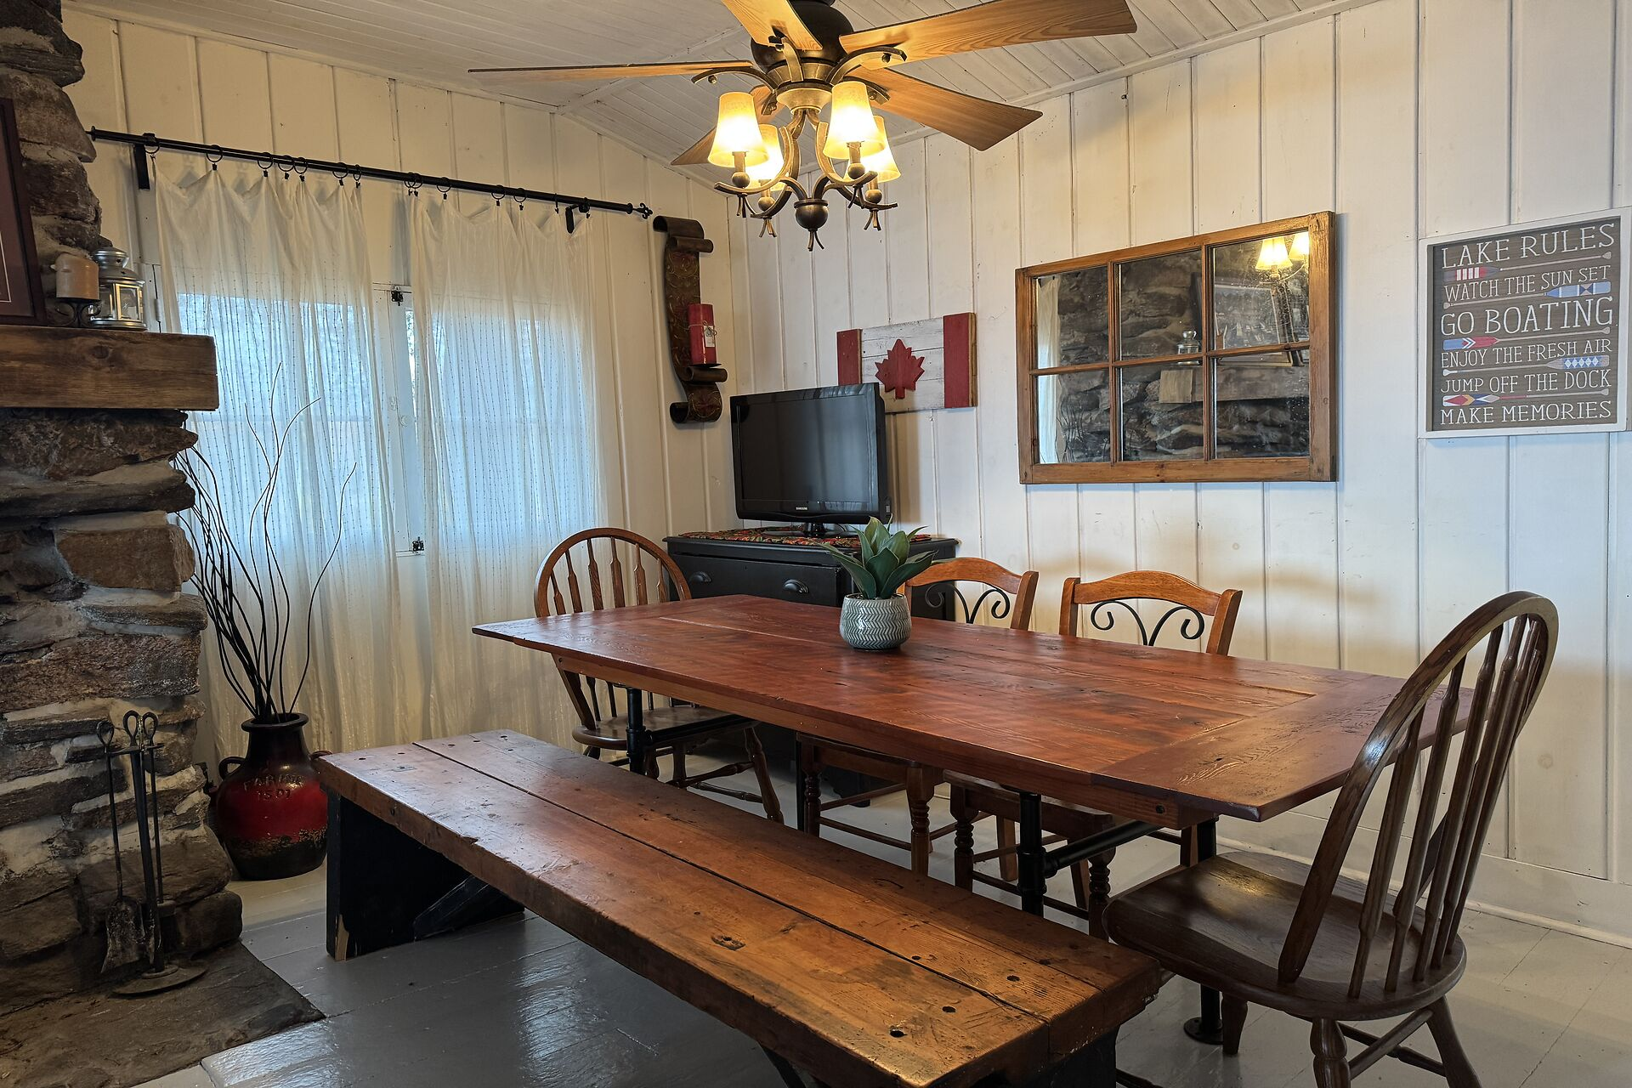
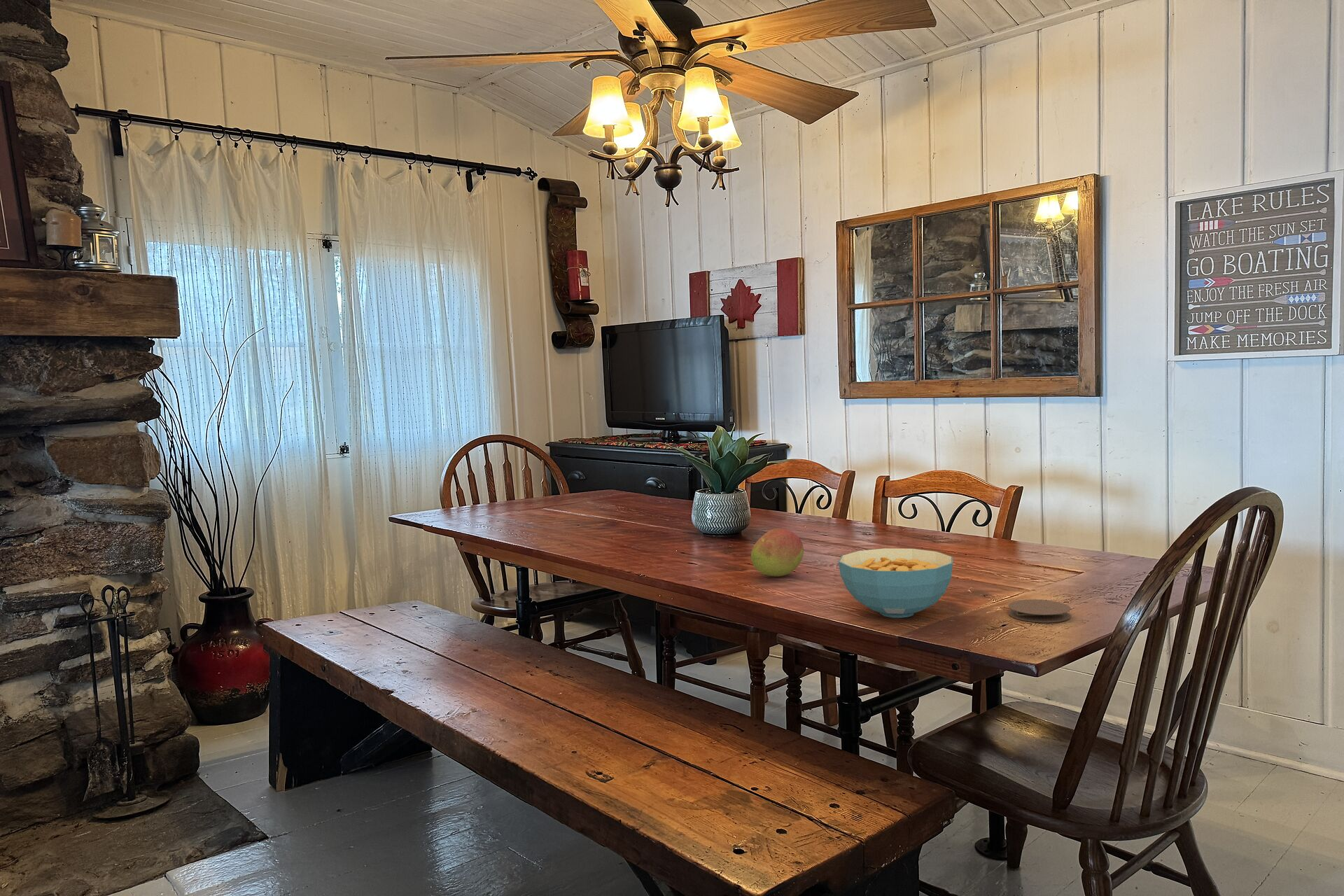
+ cereal bowl (896, 586)
+ coaster (1039, 610)
+ fruit (778, 552)
